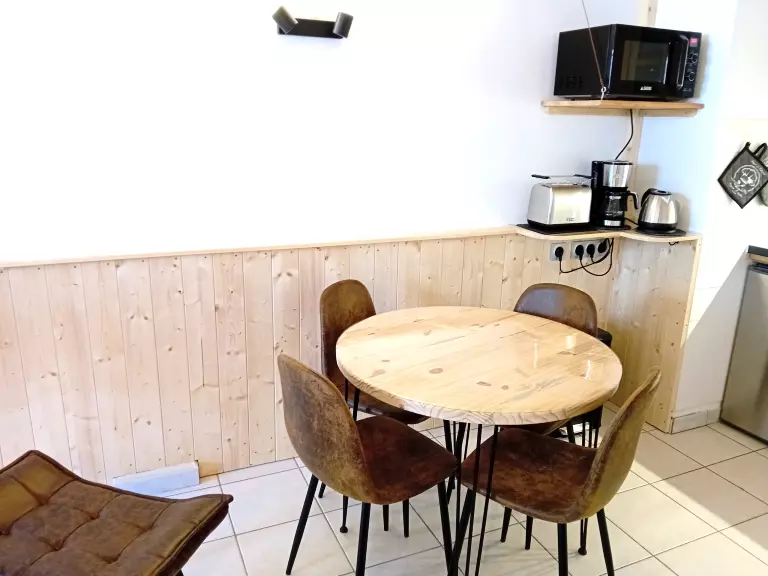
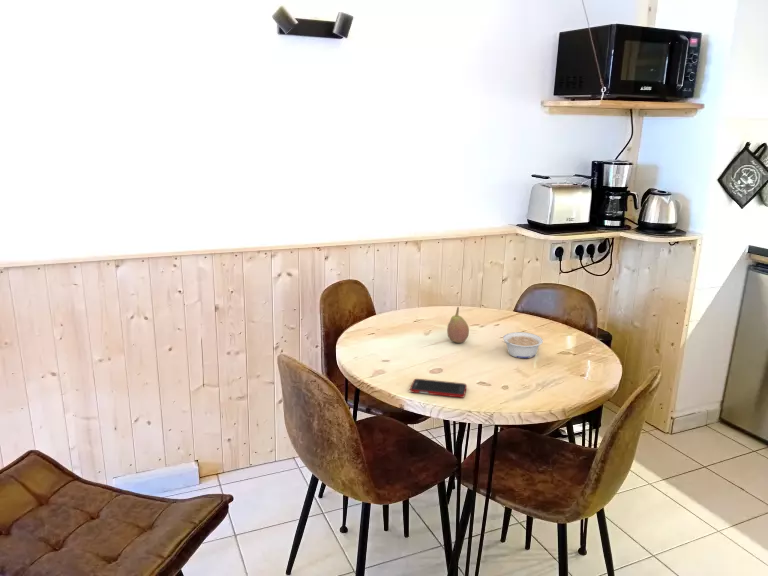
+ cell phone (438, 388)
+ legume (522, 345)
+ fruit (458, 324)
